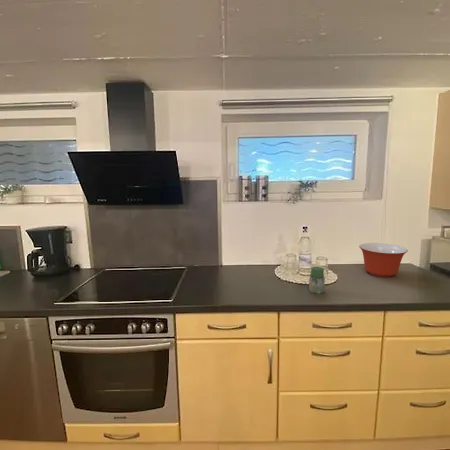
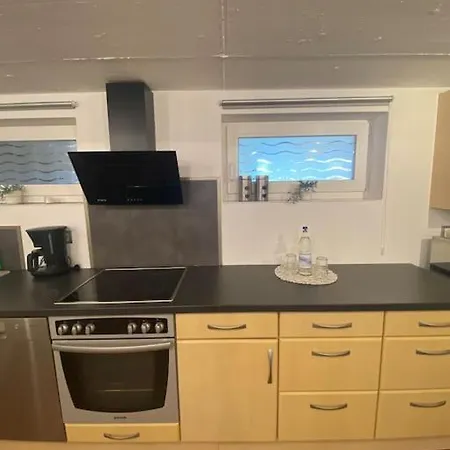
- jar (317, 279)
- mixing bowl (381, 260)
